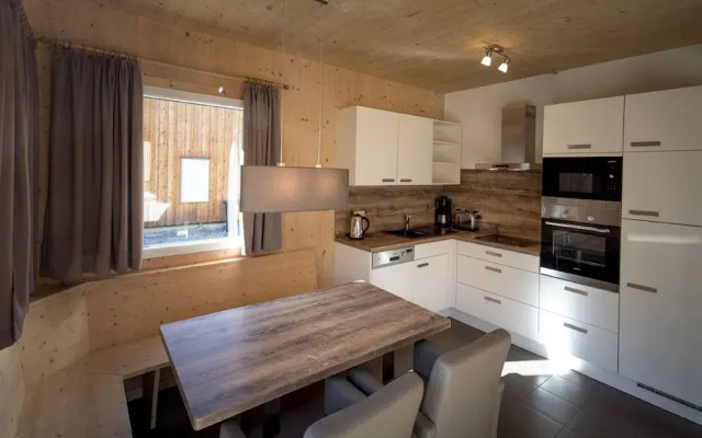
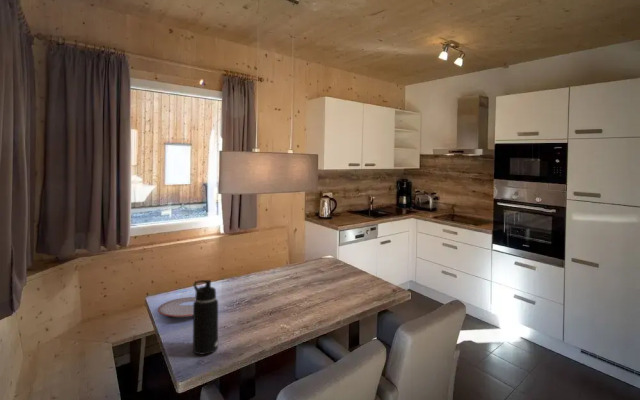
+ water bottle (204, 312)
+ plate (187, 307)
